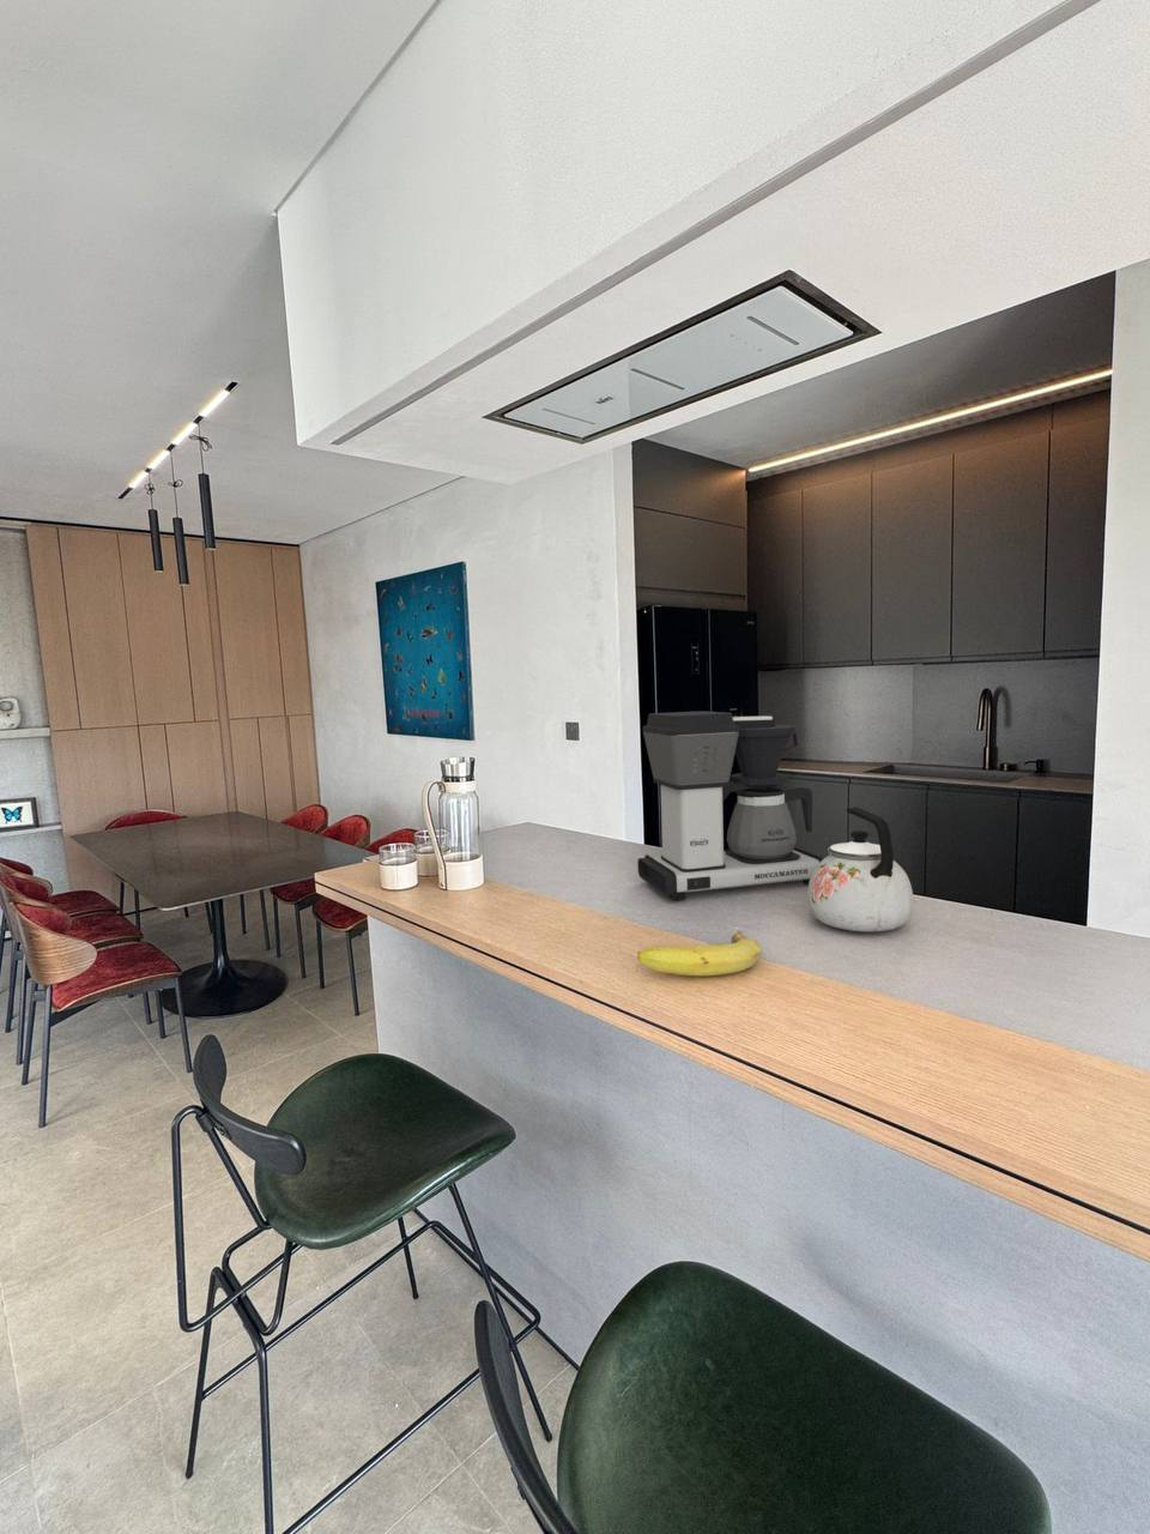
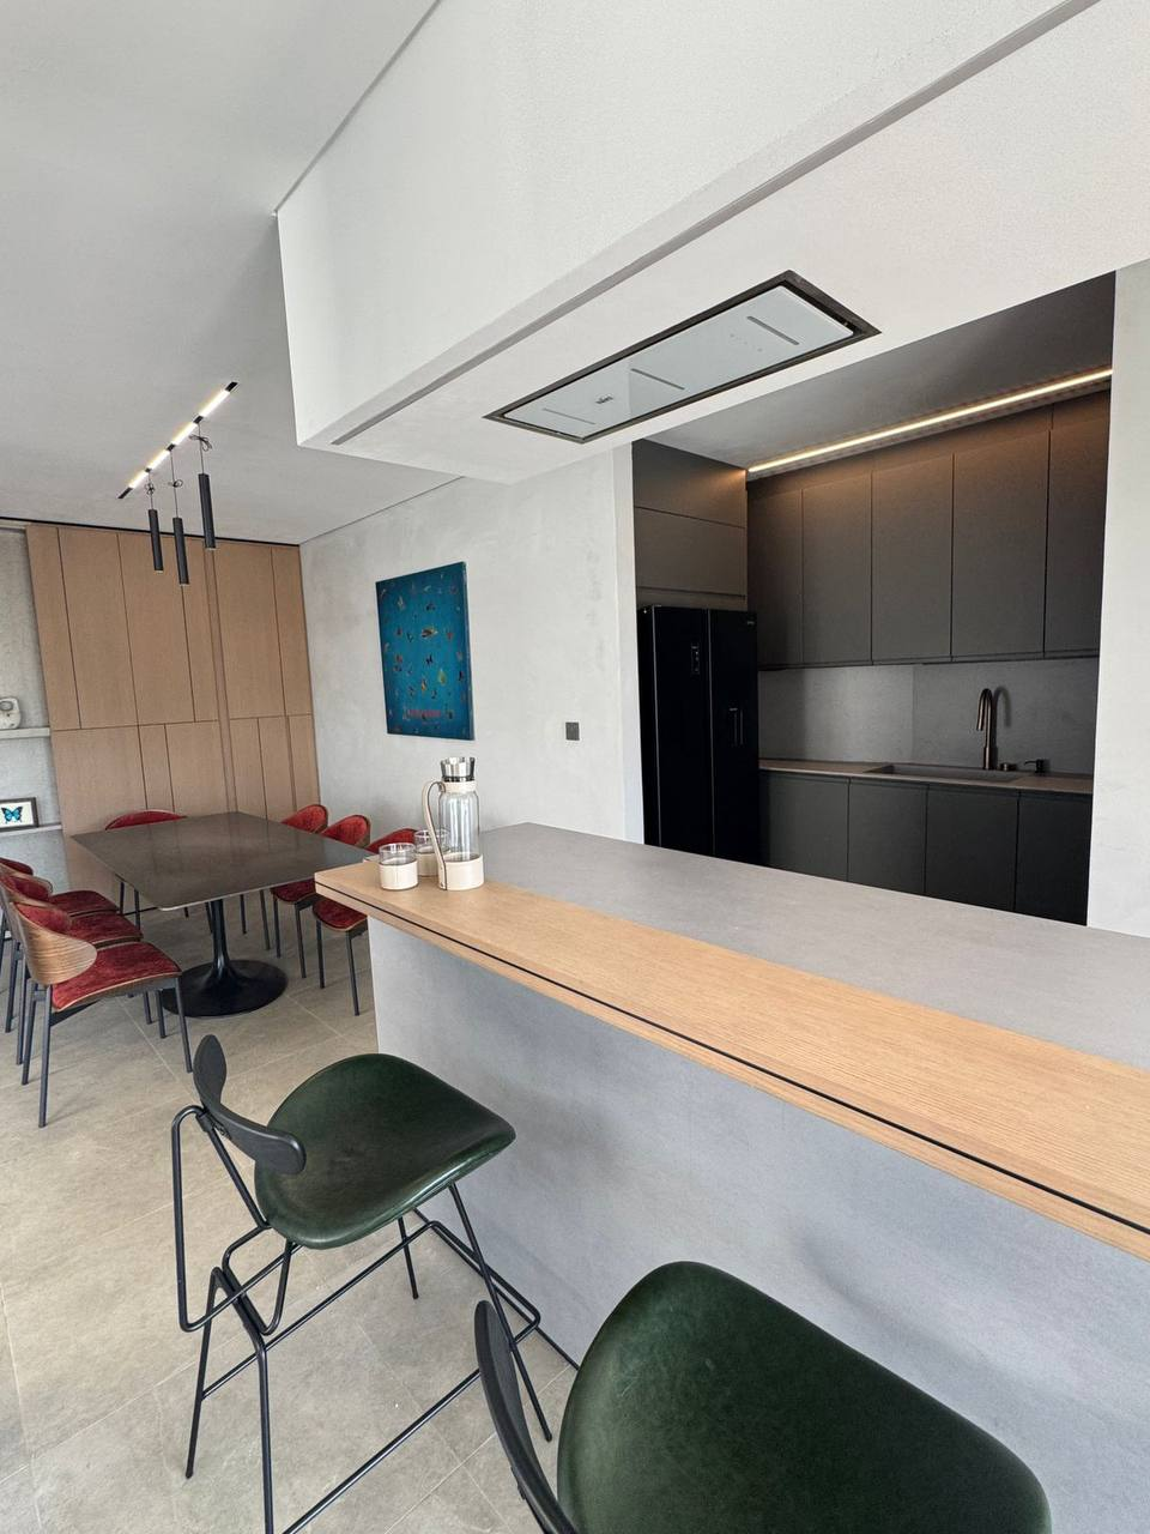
- coffee maker (728, 794)
- fruit (707, 948)
- kettle (858, 865)
